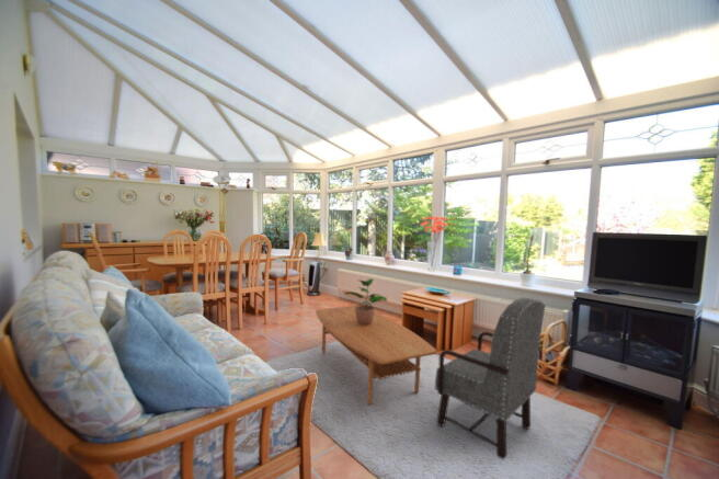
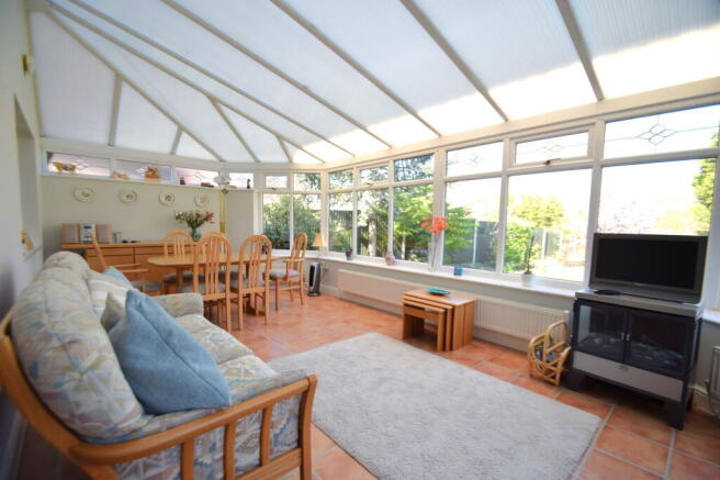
- coffee table (365, 347)
- armchair (488, 361)
- potted plant (365, 299)
